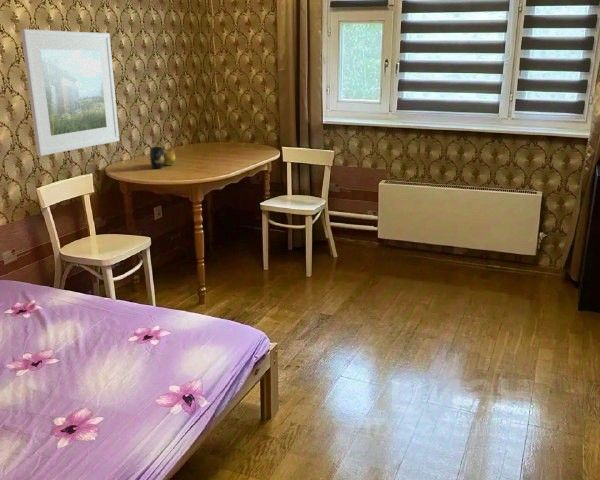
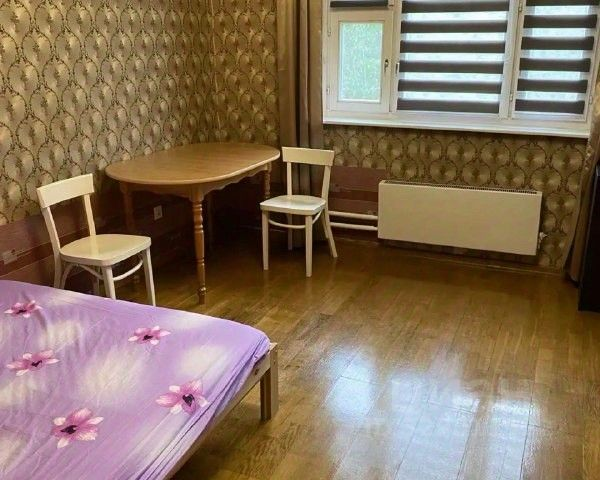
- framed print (75, 91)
- vase (162, 156)
